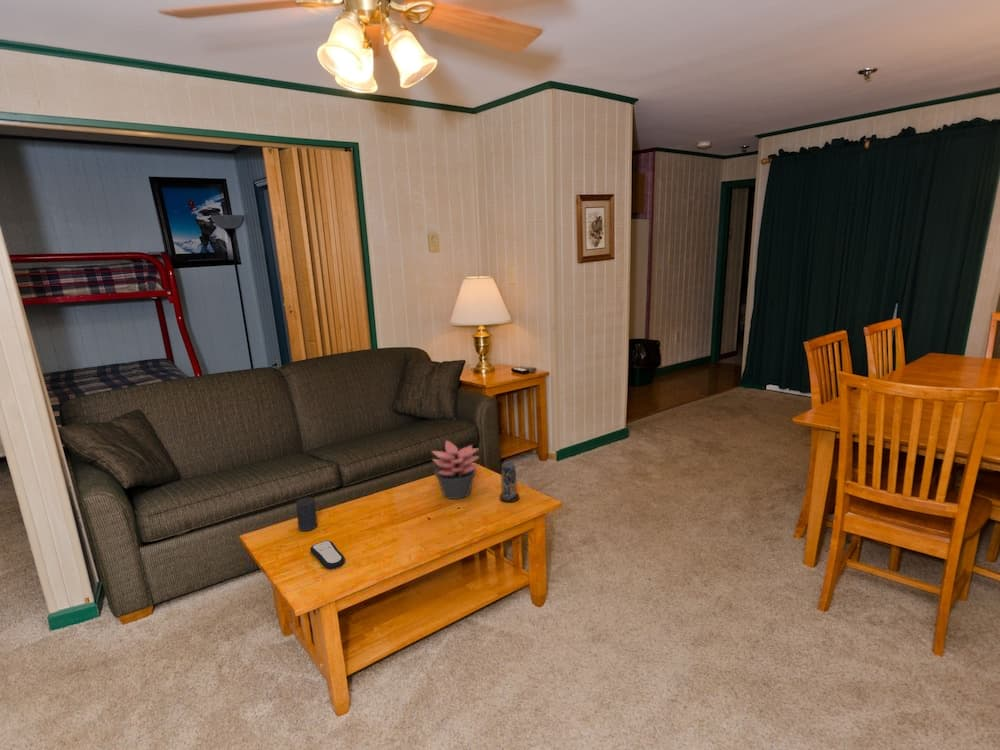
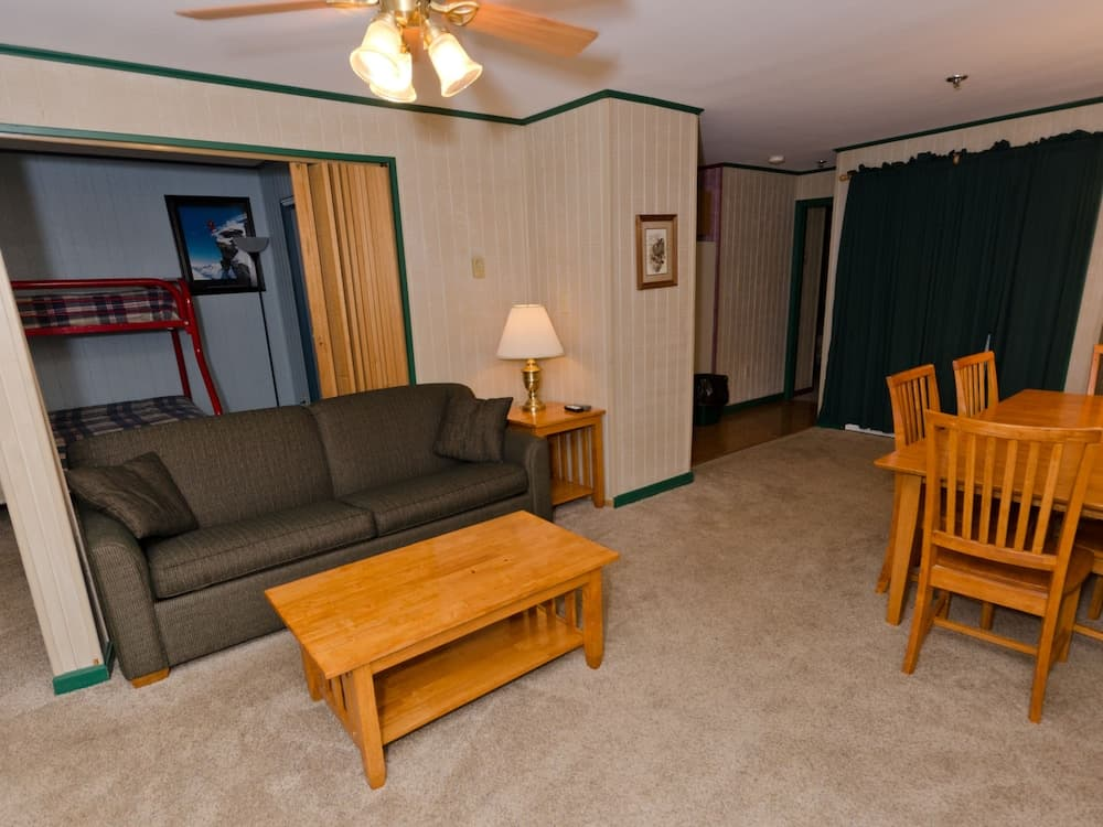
- succulent plant (455, 471)
- cup (306, 513)
- remote control (328, 554)
- candle (508, 481)
